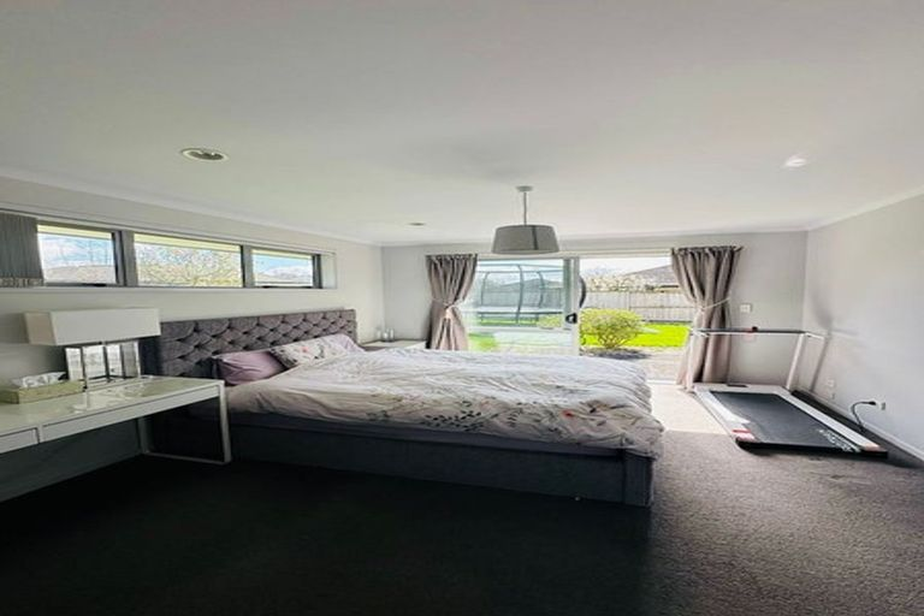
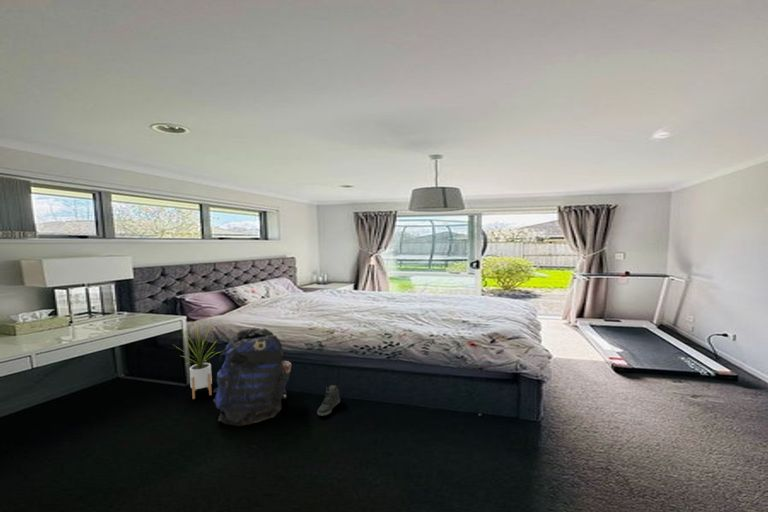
+ backpack (251, 369)
+ house plant (201, 357)
+ sneaker (328, 398)
